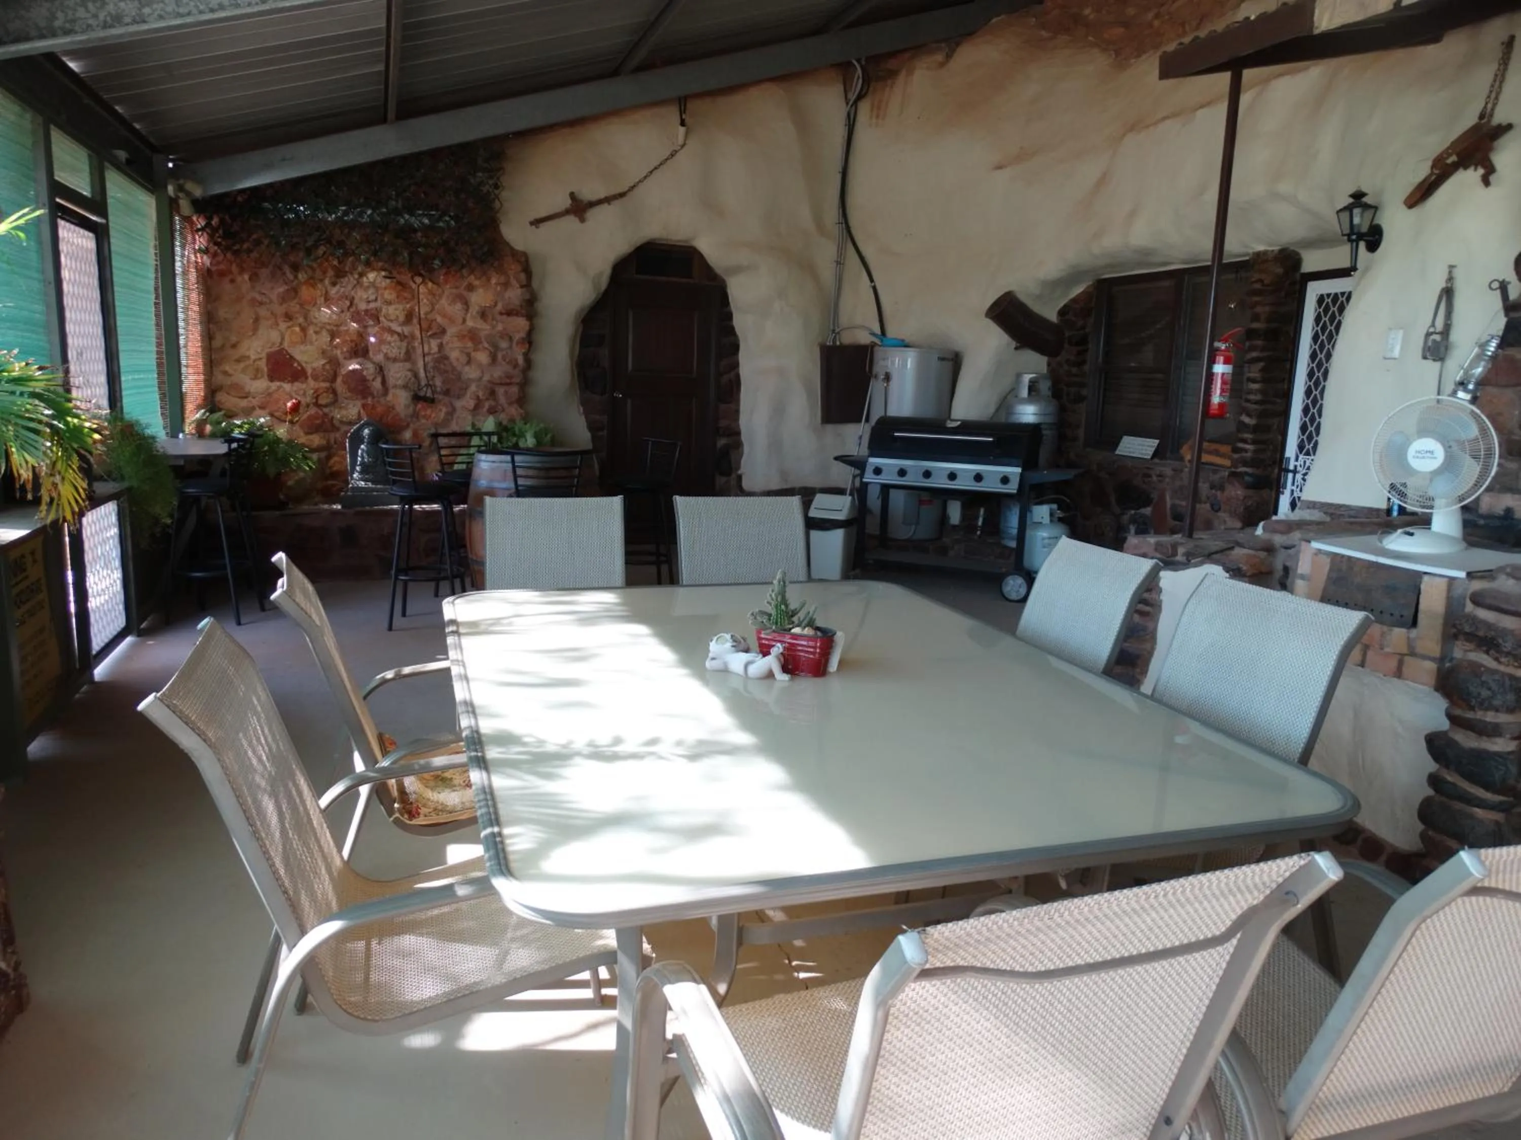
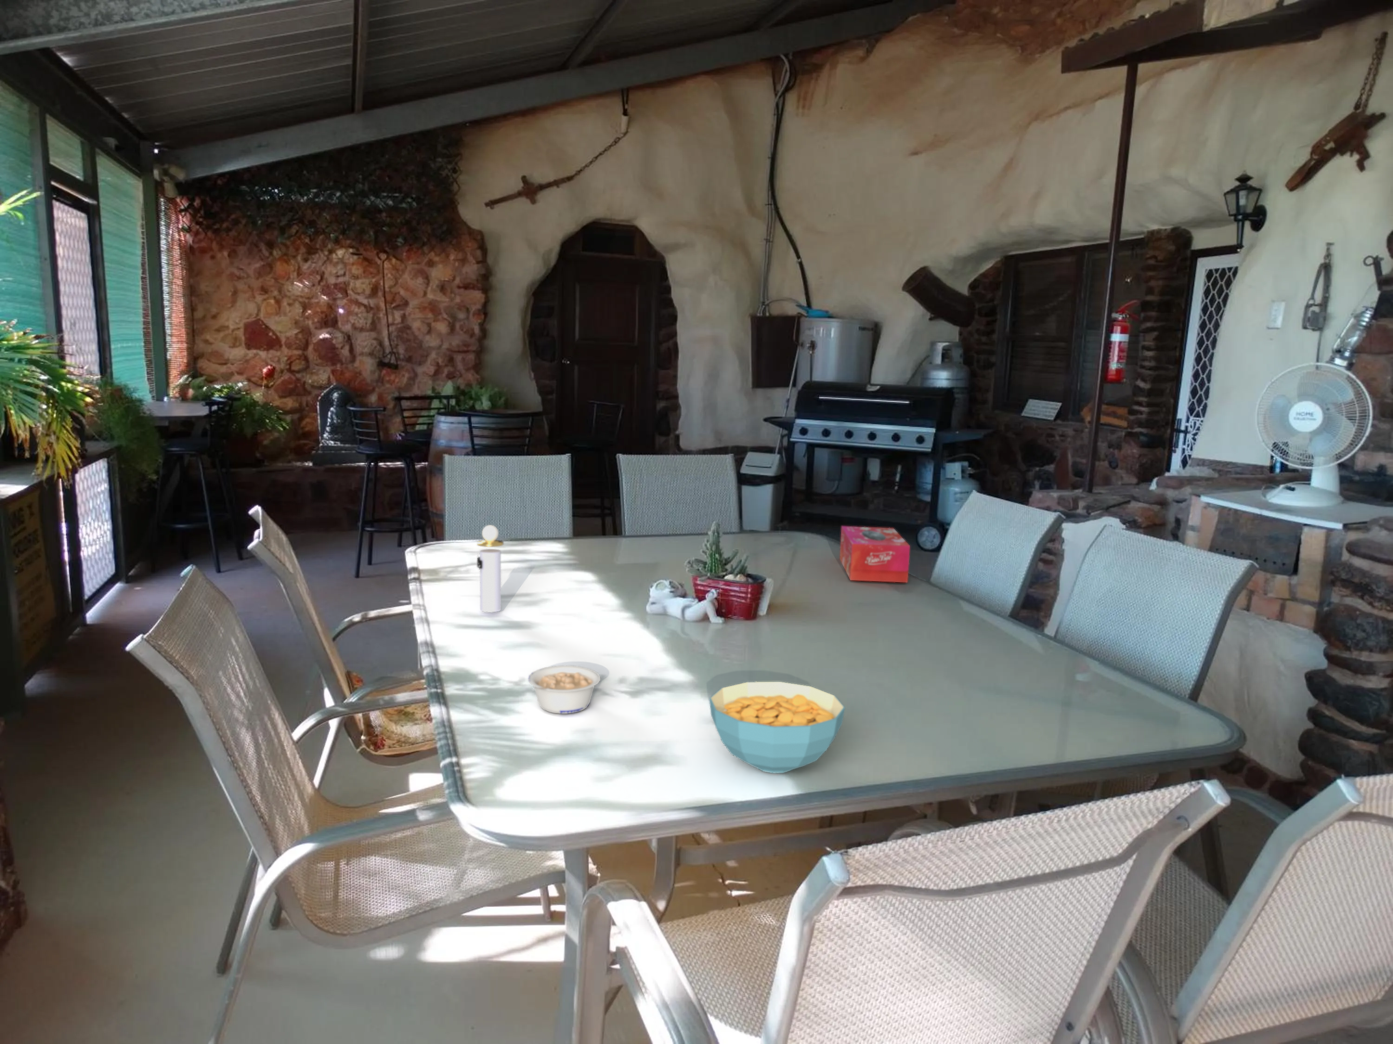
+ perfume bottle (490, 569)
+ cereal bowl (775, 734)
+ tissue box (872, 553)
+ legume (564, 689)
